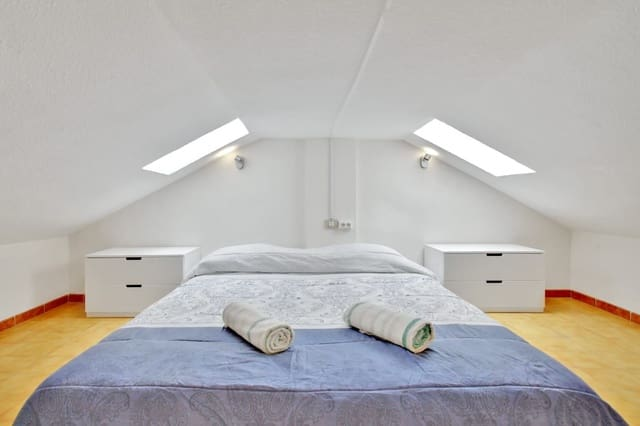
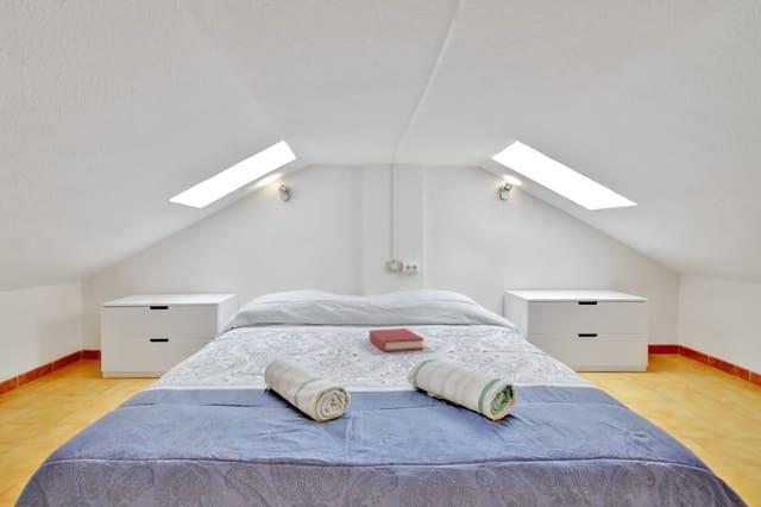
+ hardback book (395, 339)
